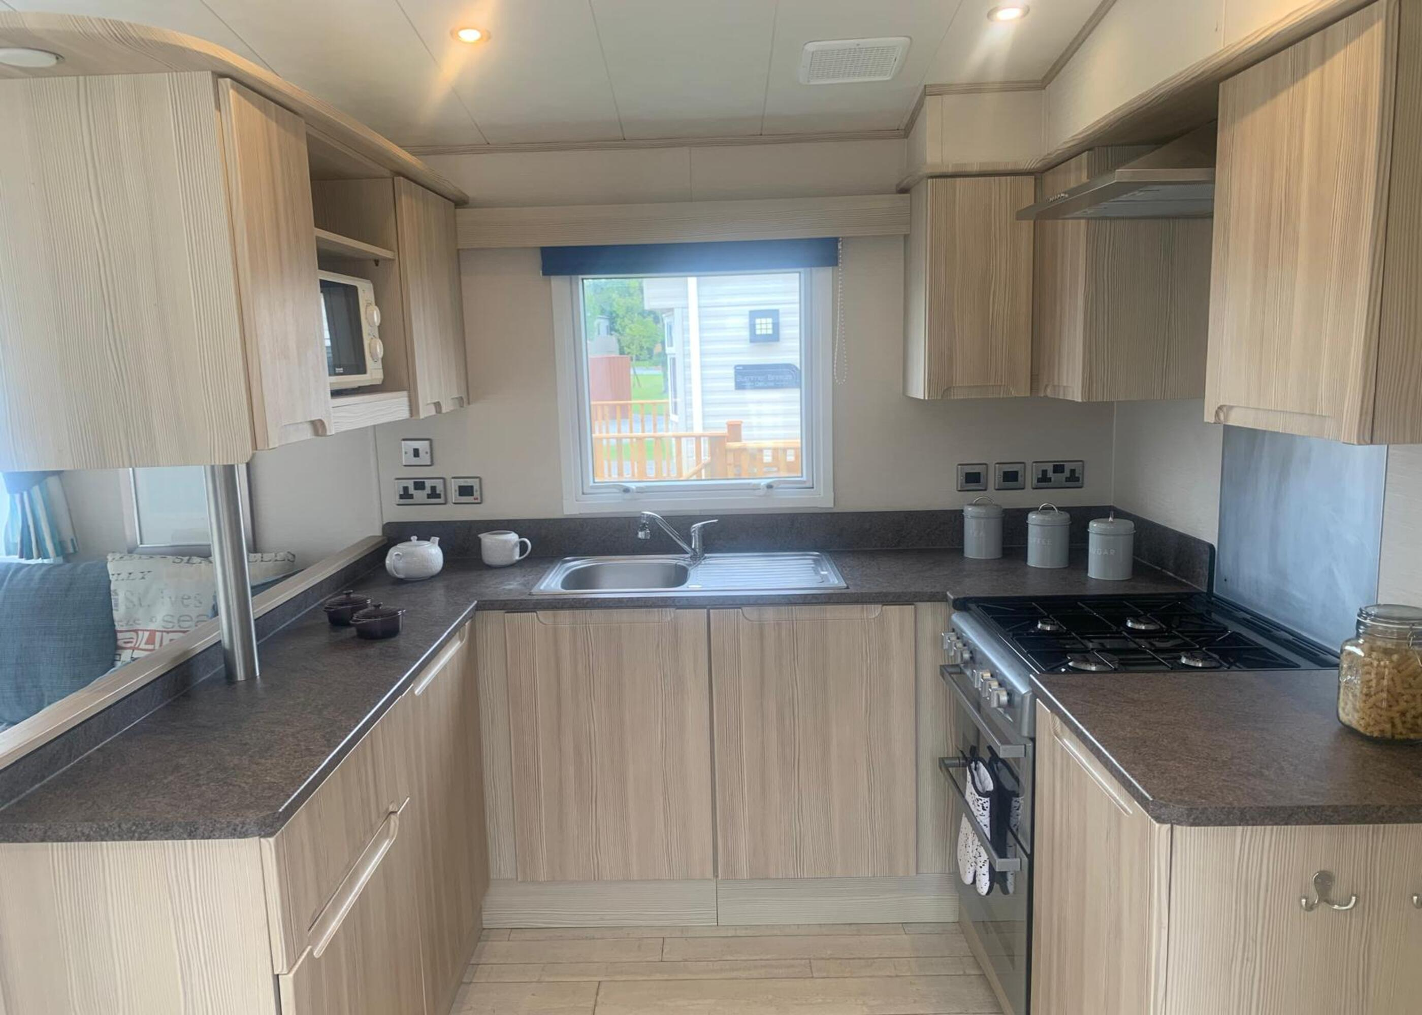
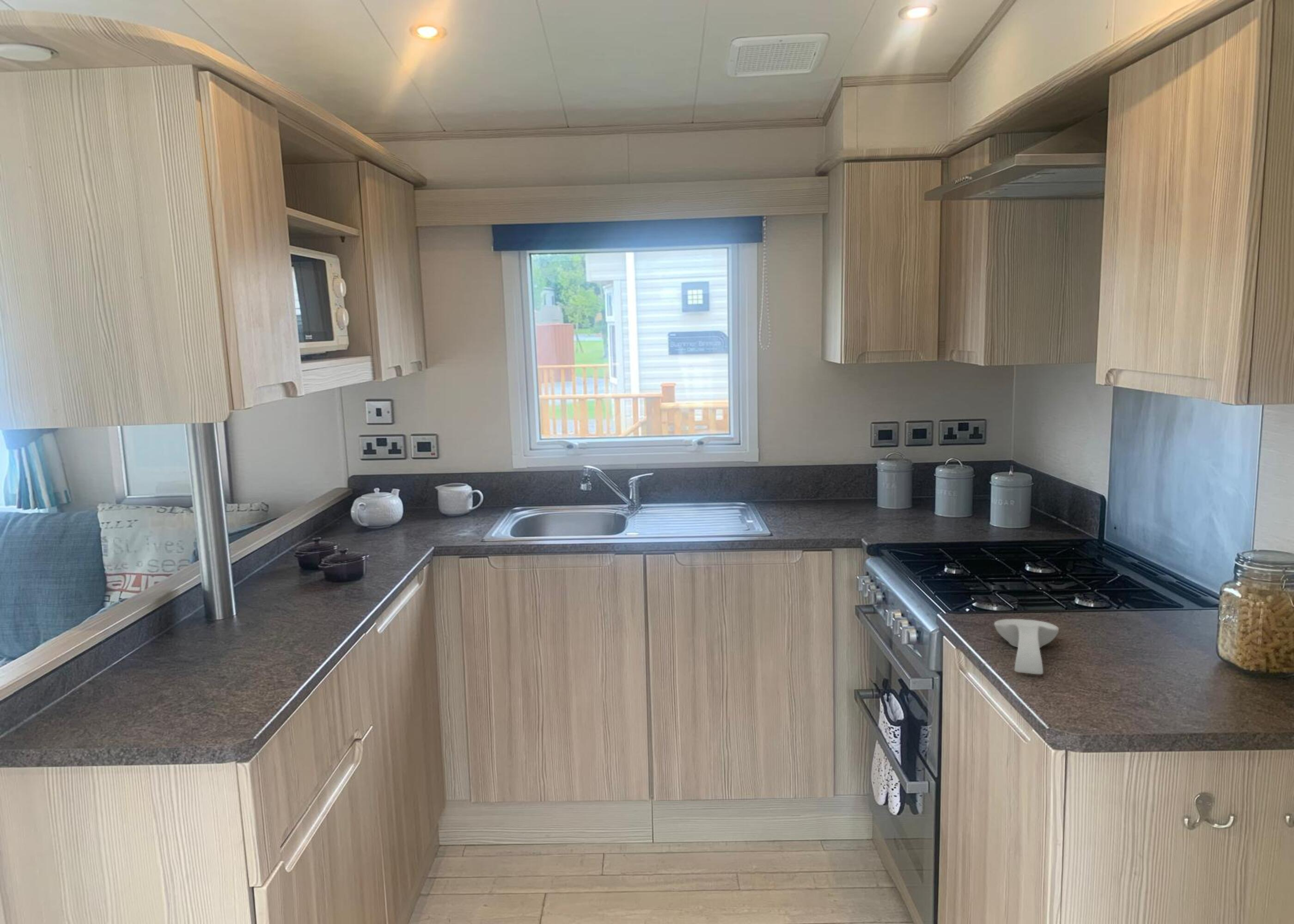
+ spoon rest (1027, 636)
